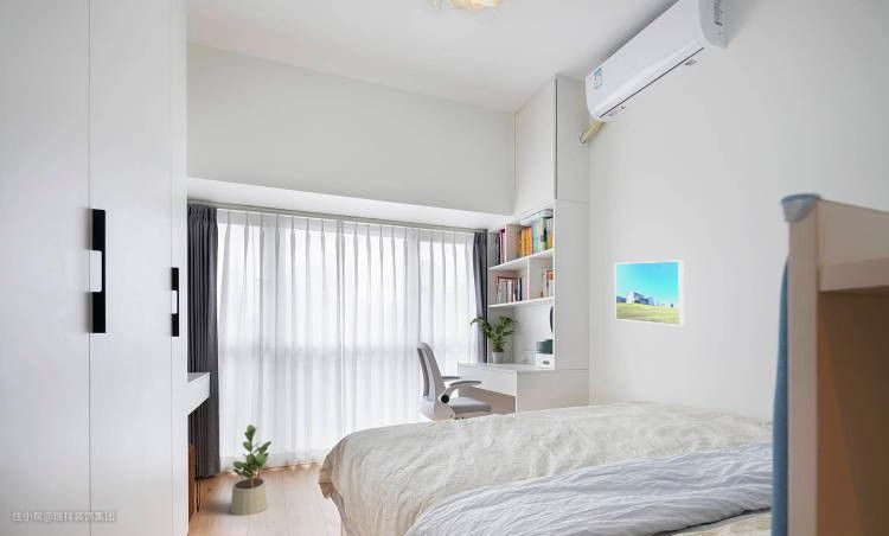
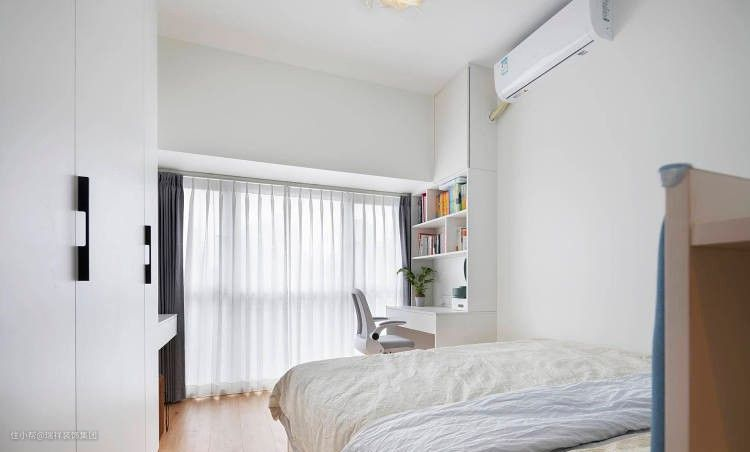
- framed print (646, 292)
- potted plant (251, 465)
